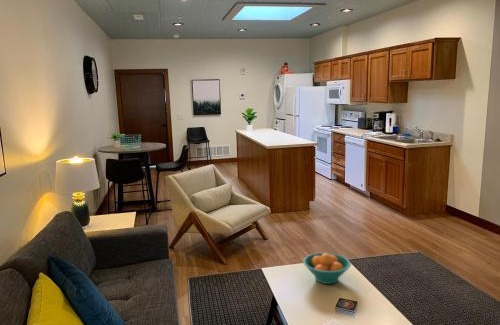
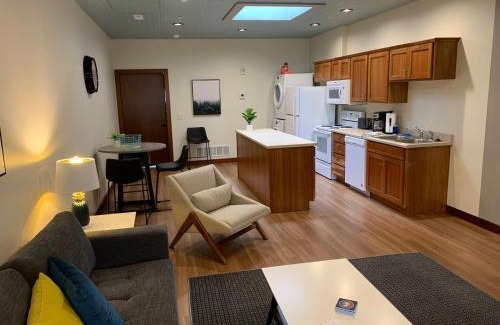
- fruit bowl (326, 266)
